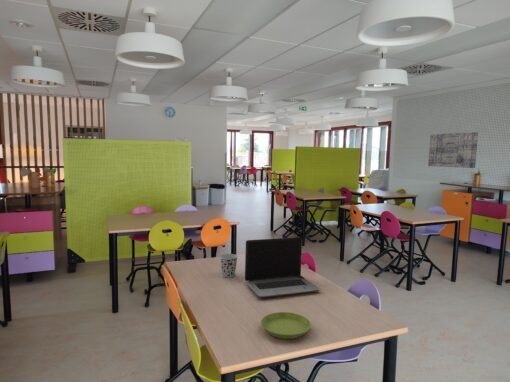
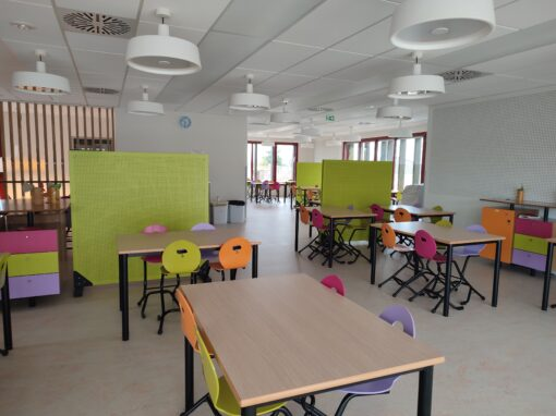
- wall art (451, 150)
- laptop computer (282, 266)
- cup (228, 265)
- saucer (285, 326)
